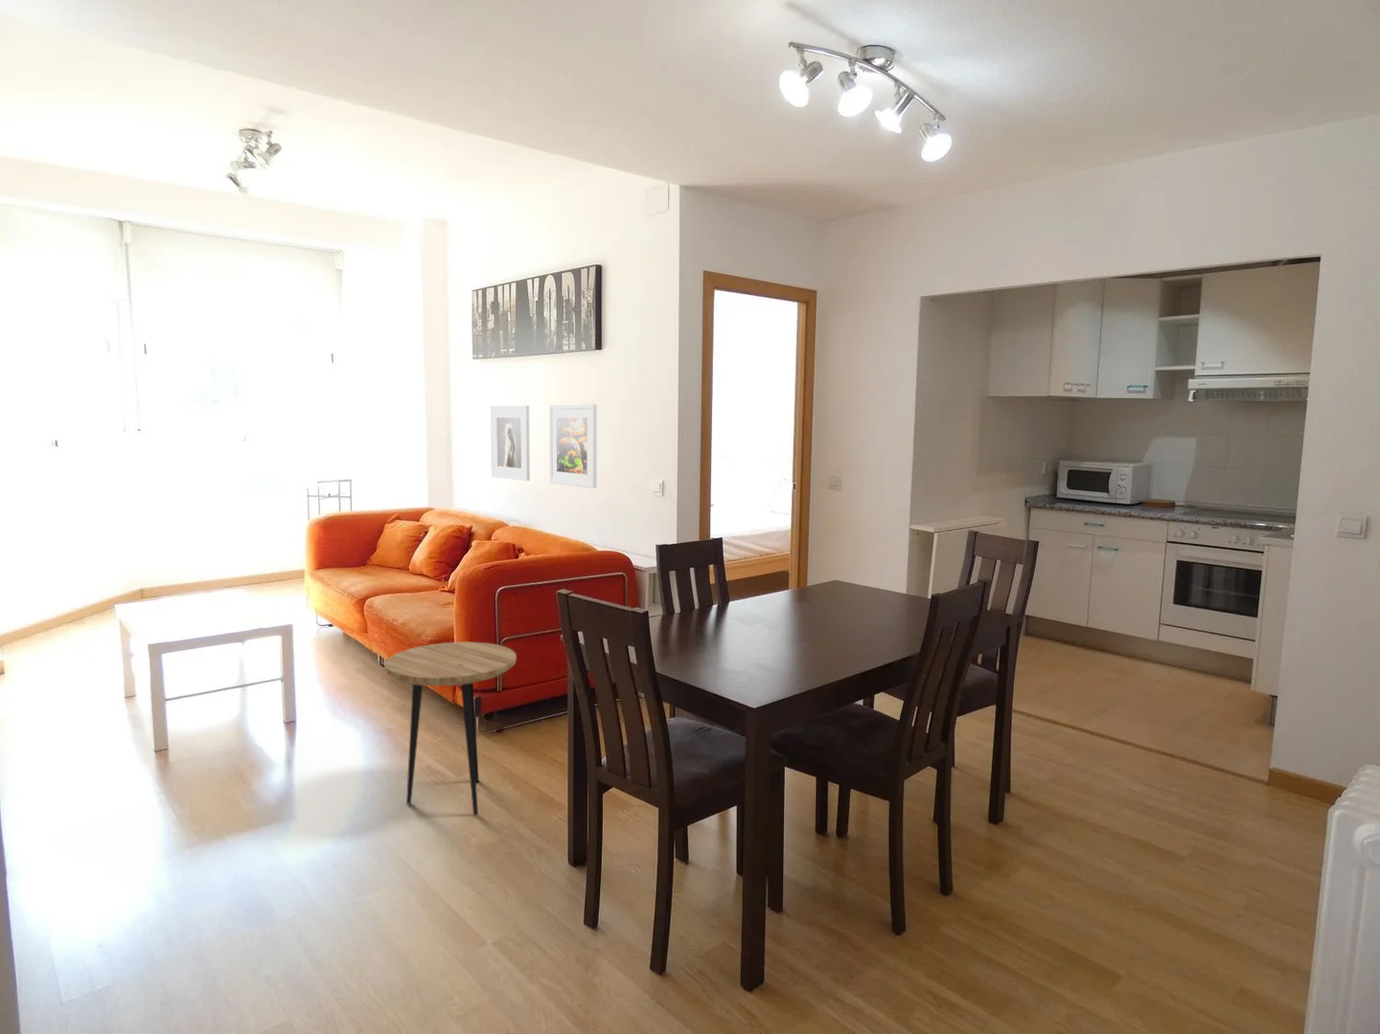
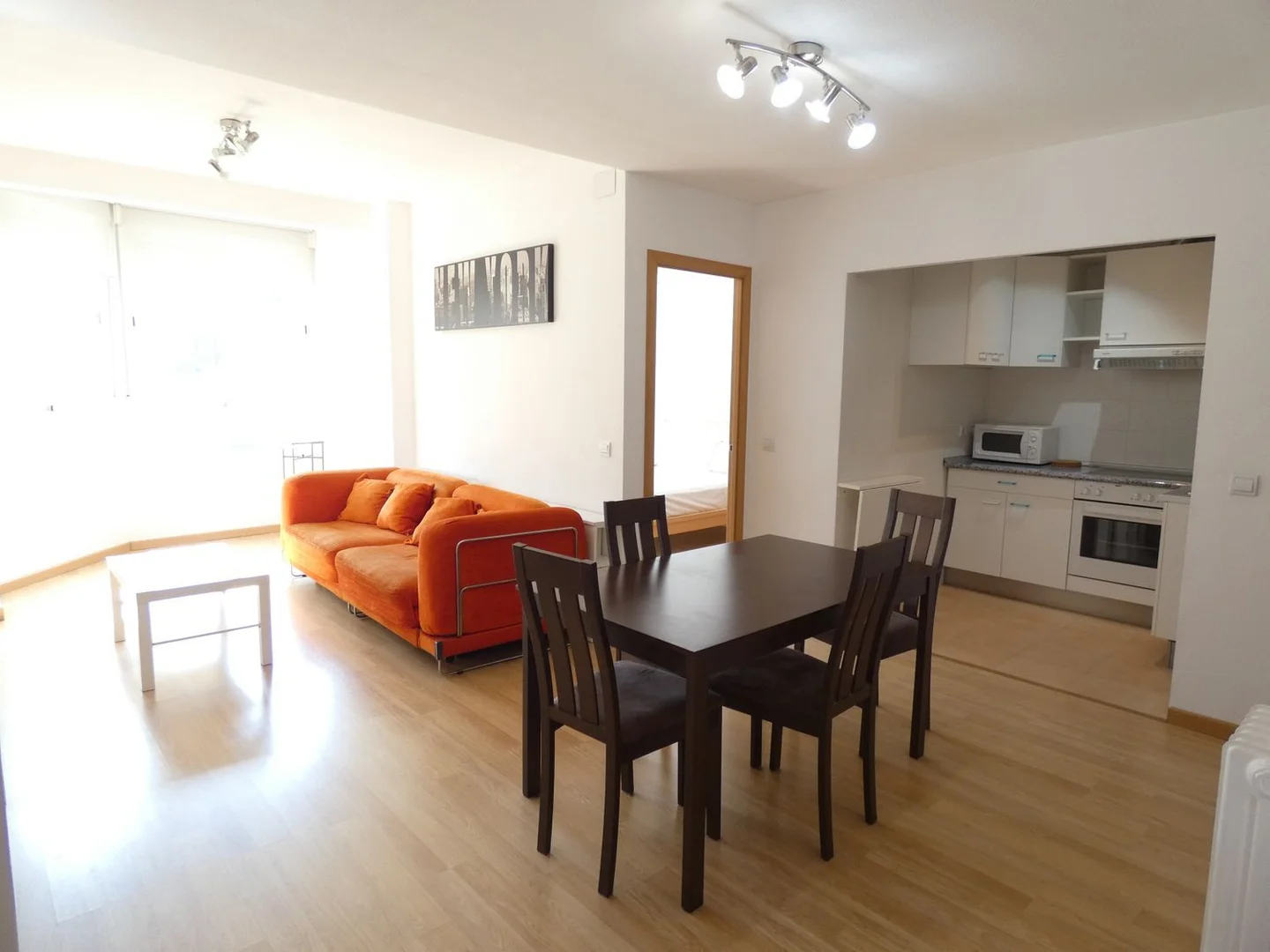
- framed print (509, 442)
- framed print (572, 445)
- side table (465, 729)
